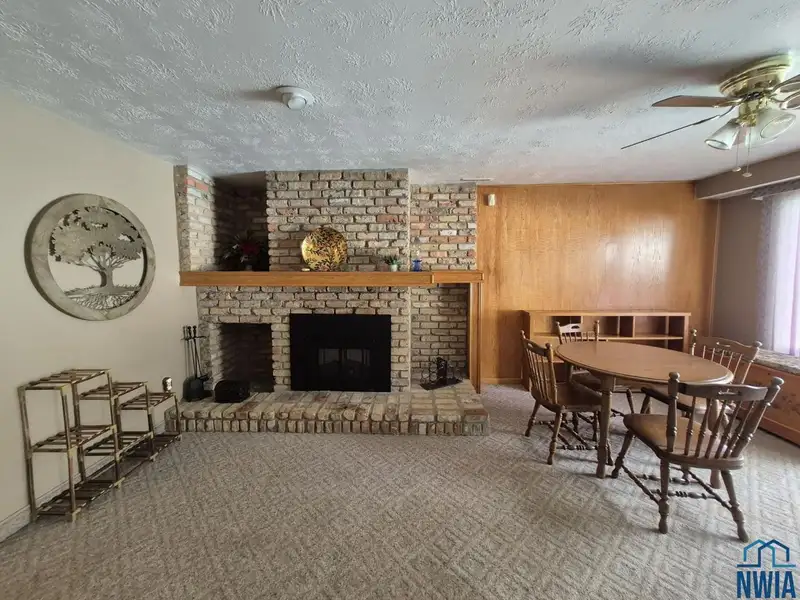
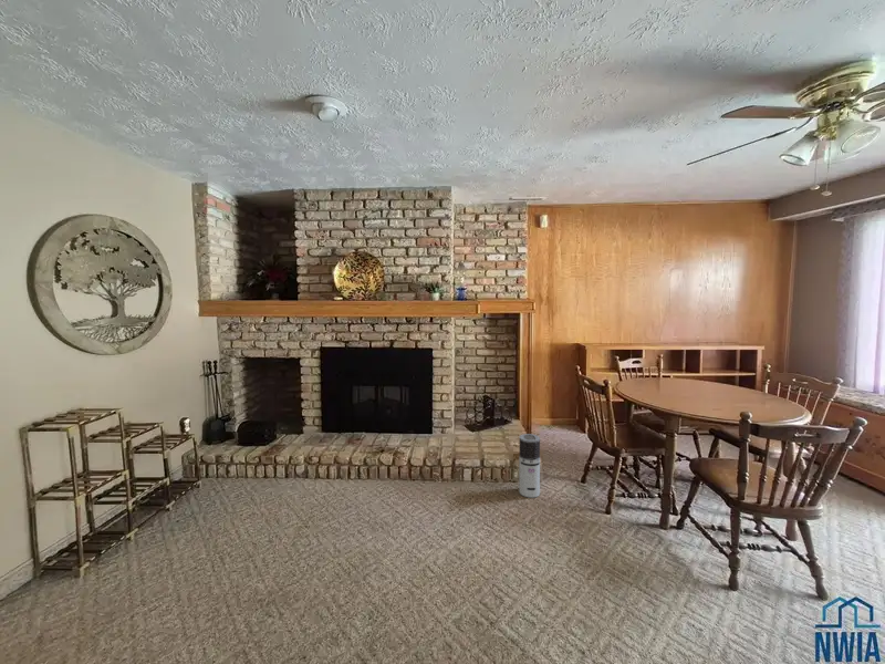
+ air purifier (529, 465)
